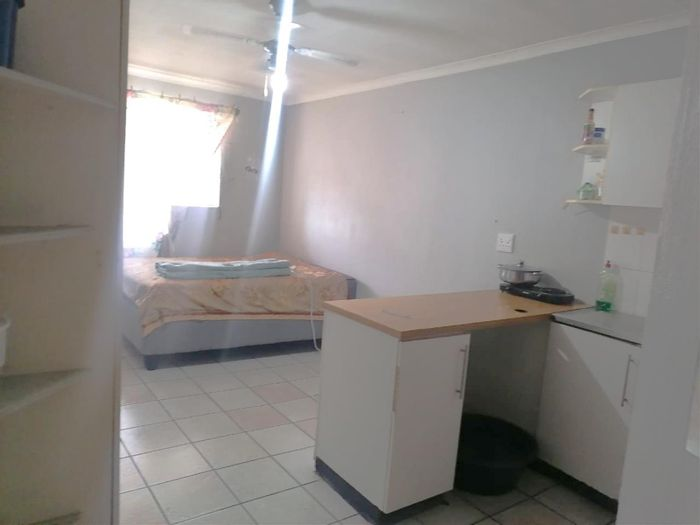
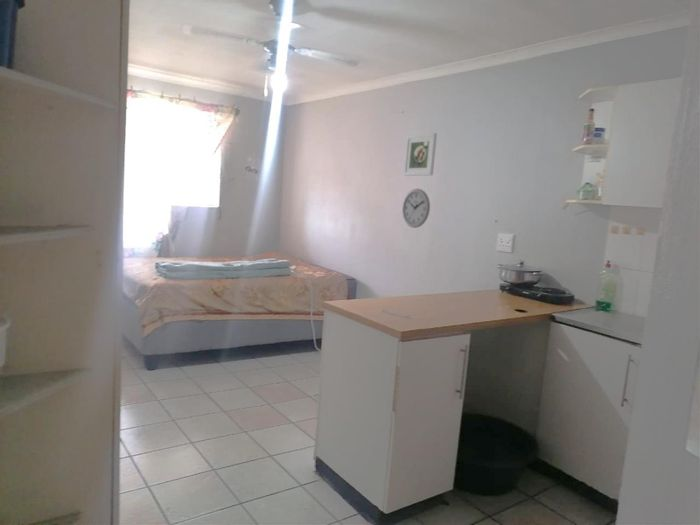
+ wall clock (415, 208)
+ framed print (419, 155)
